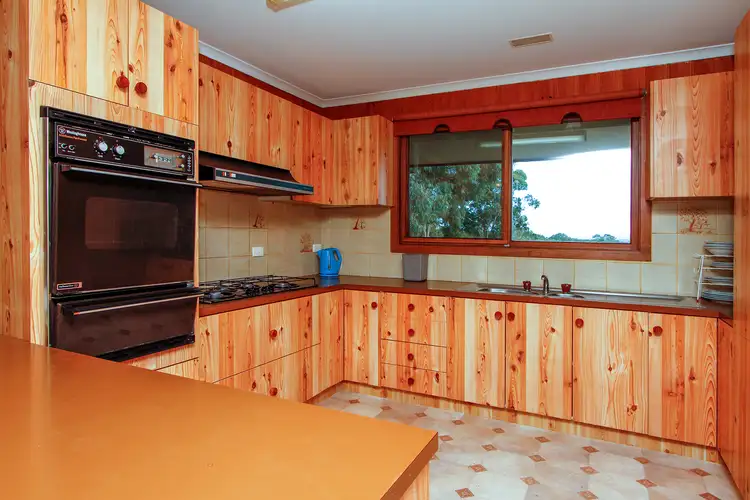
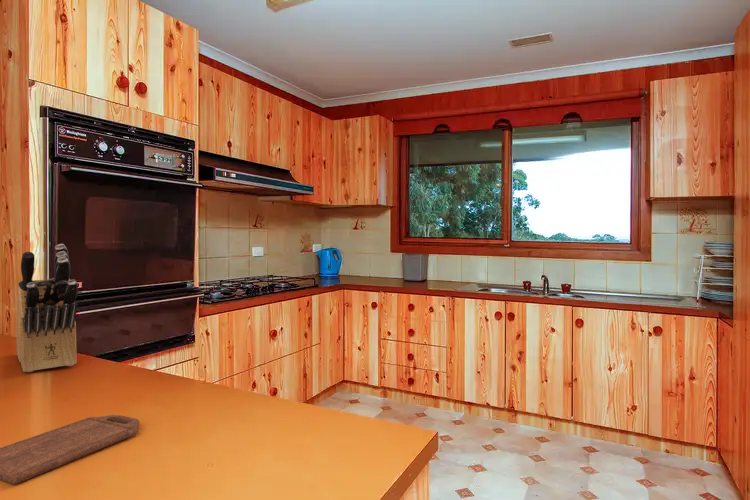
+ cutting board (67, 442)
+ knife block (45, 303)
